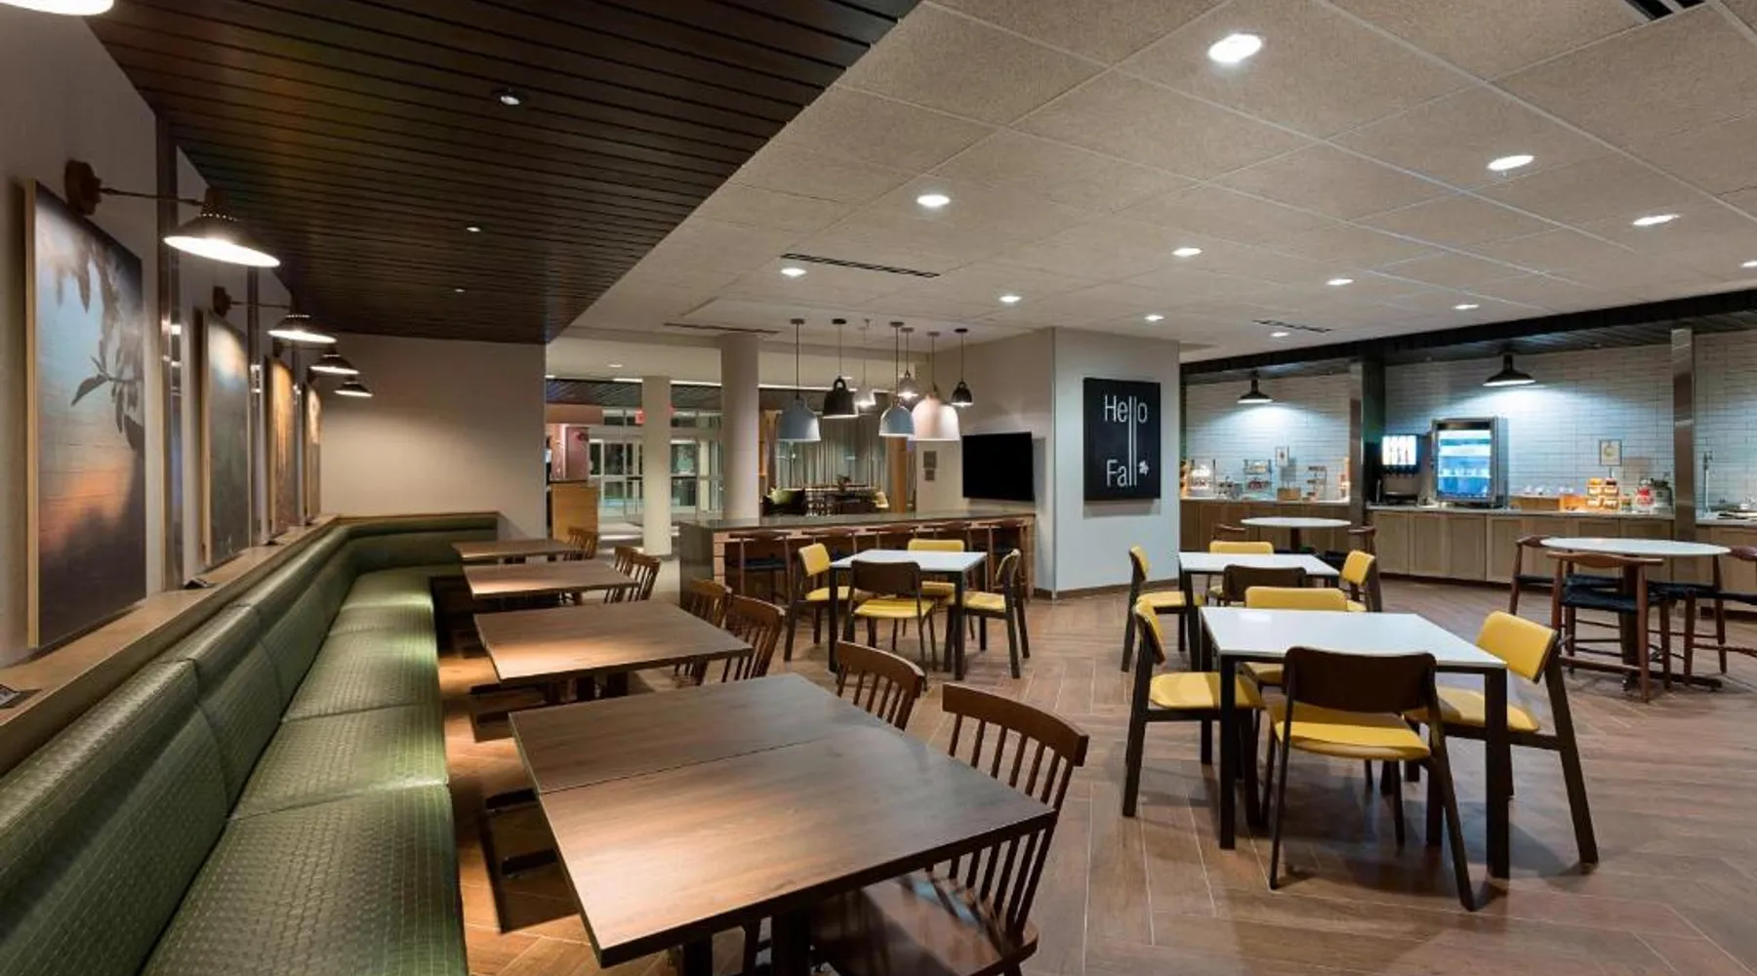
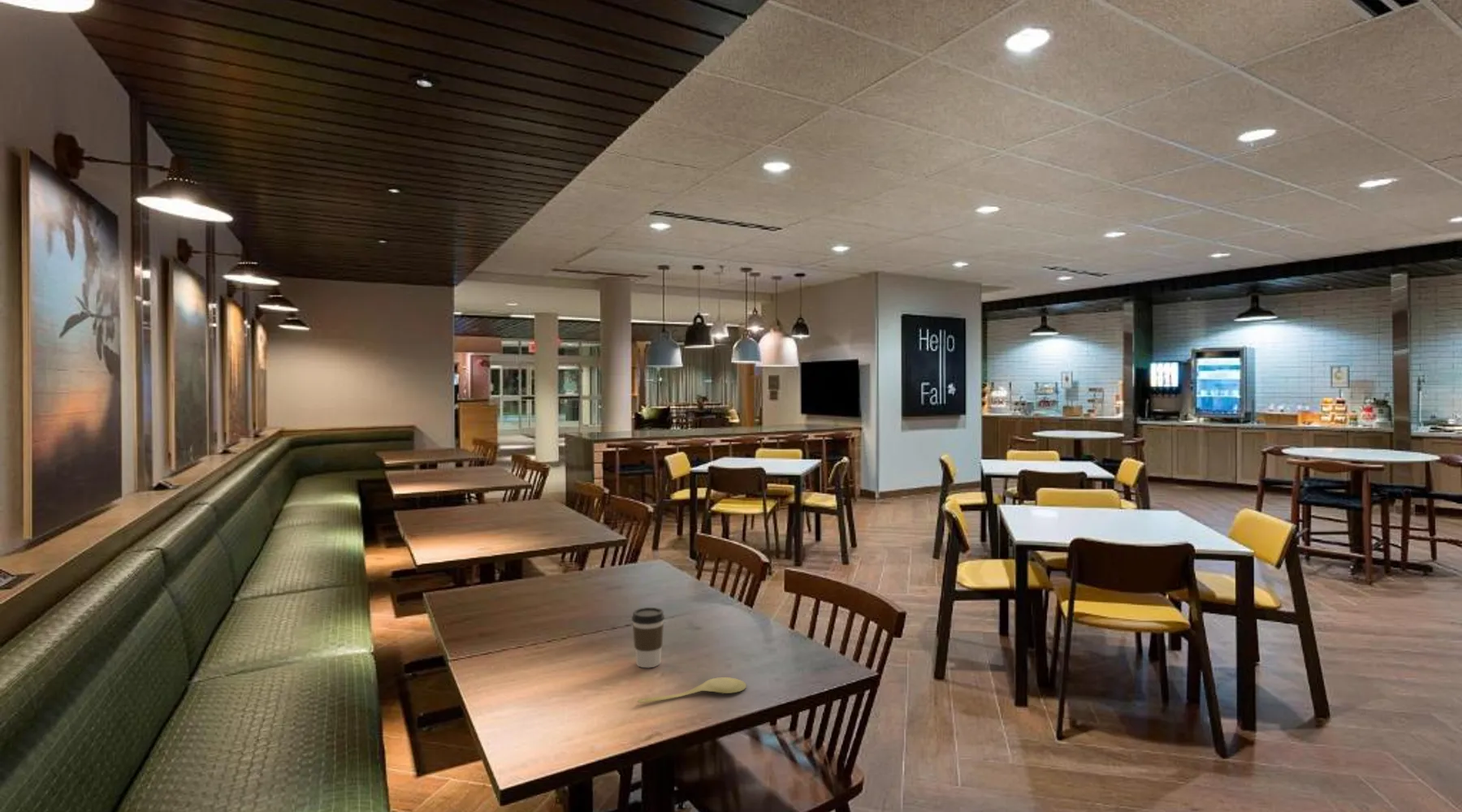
+ coffee cup (648, 637)
+ spoon (693, 690)
